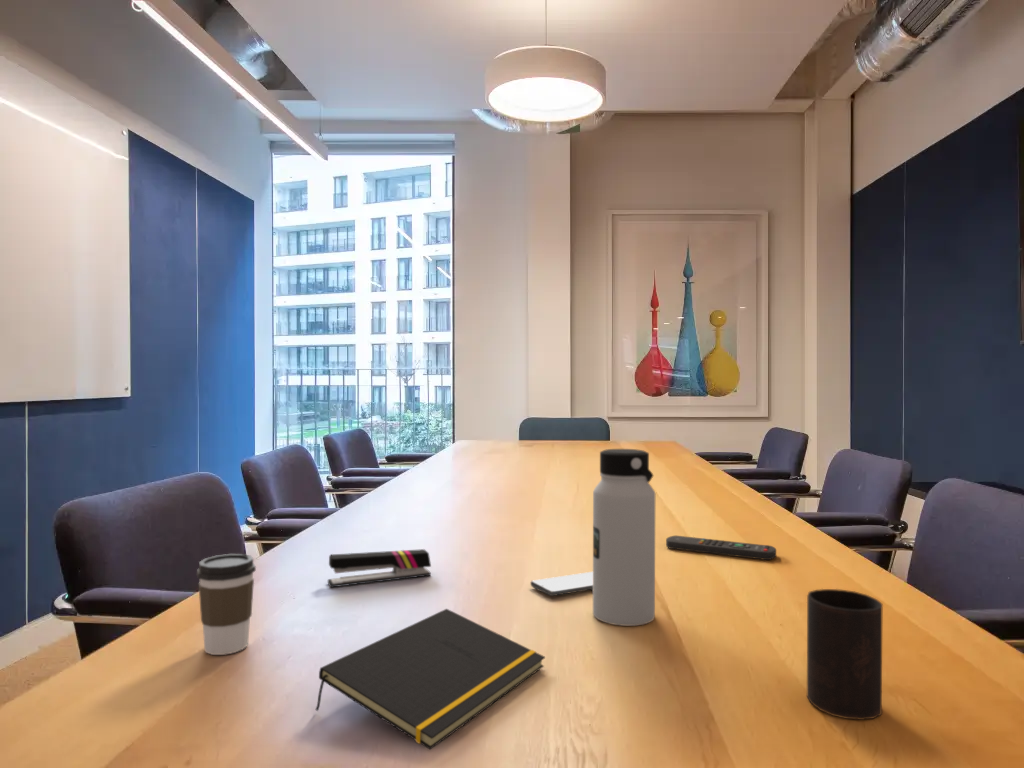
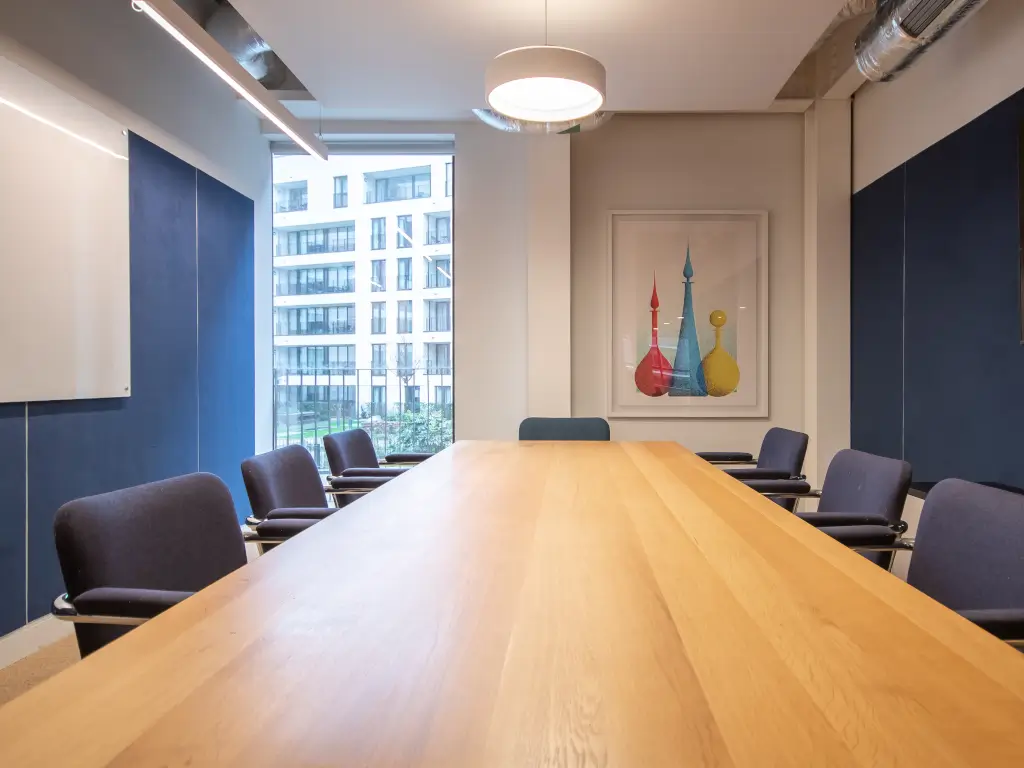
- stapler (380, 565)
- cup (843, 651)
- notepad (439, 667)
- water bottle (623, 533)
- remote control (719, 546)
- coffee cup (226, 603)
- smartphone (577, 582)
